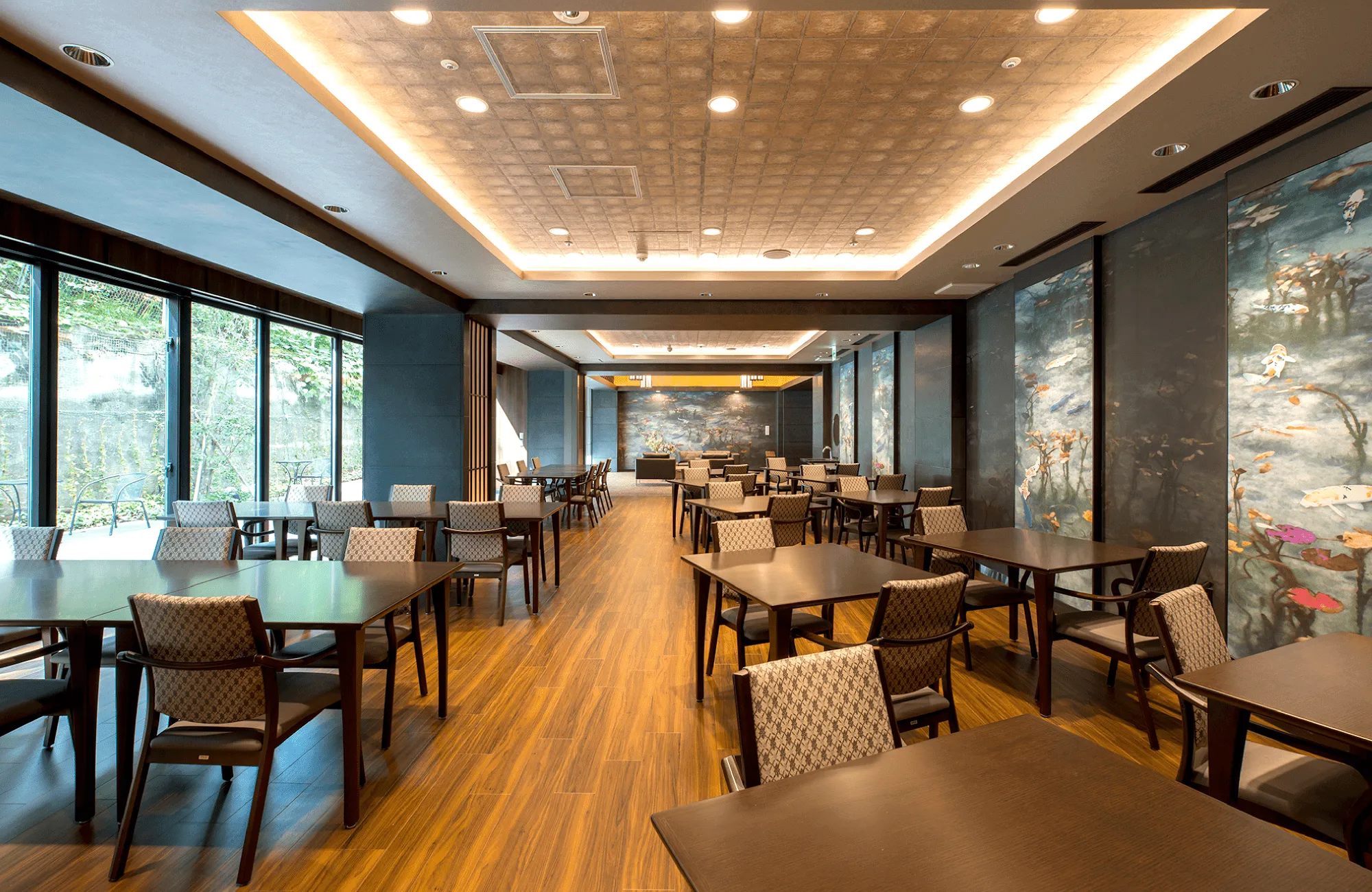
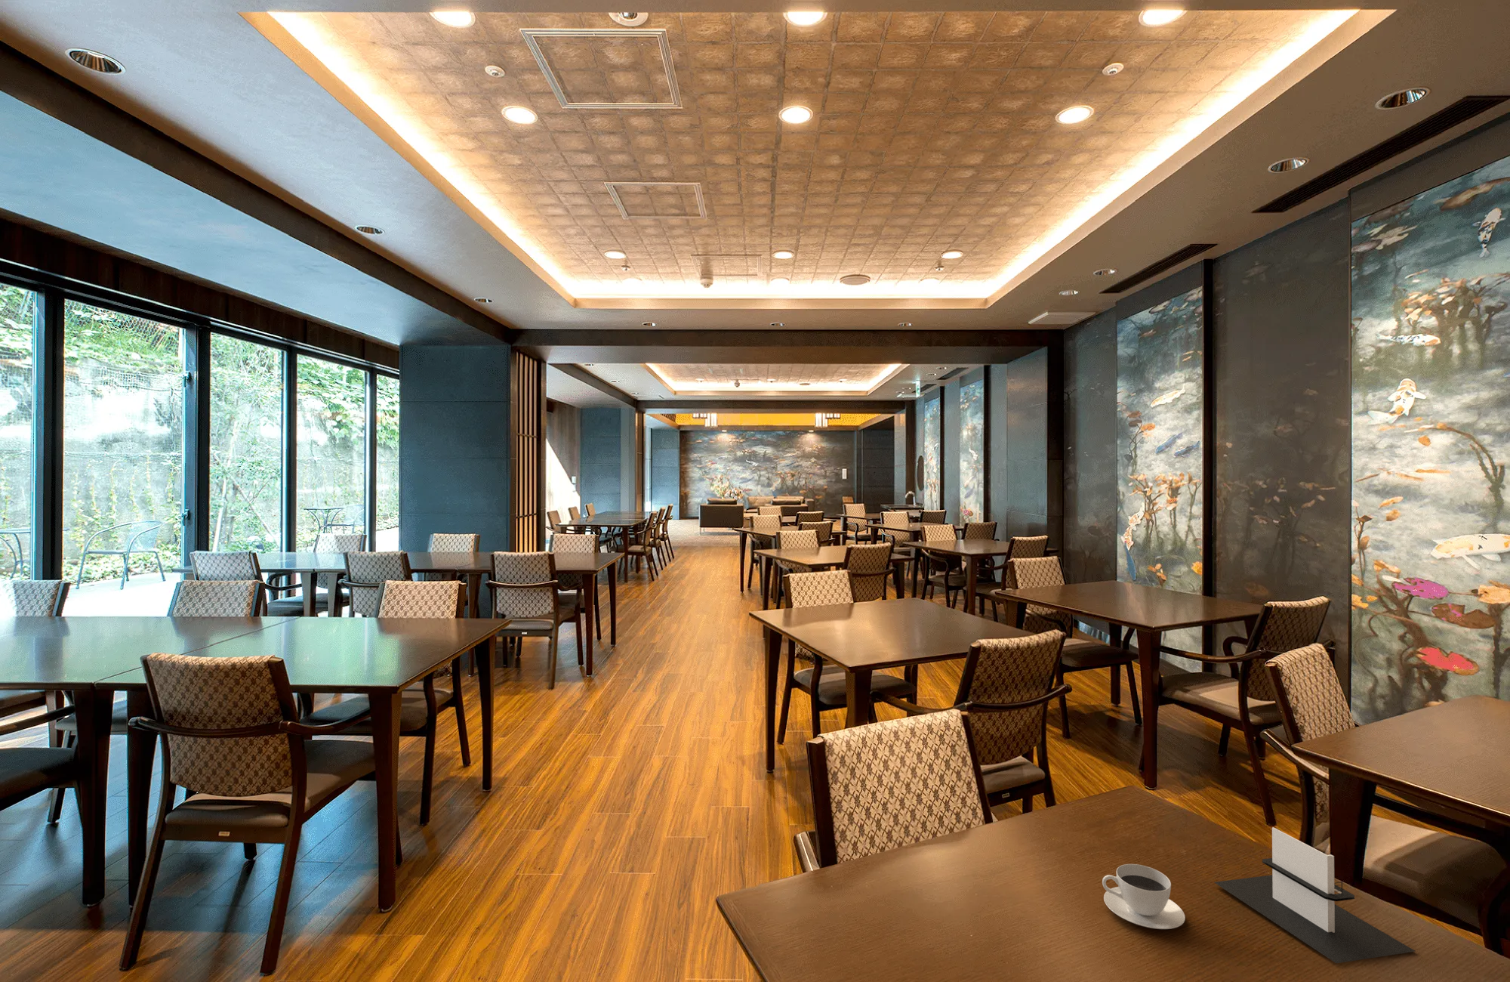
+ teacup (1144, 894)
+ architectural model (1306, 877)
